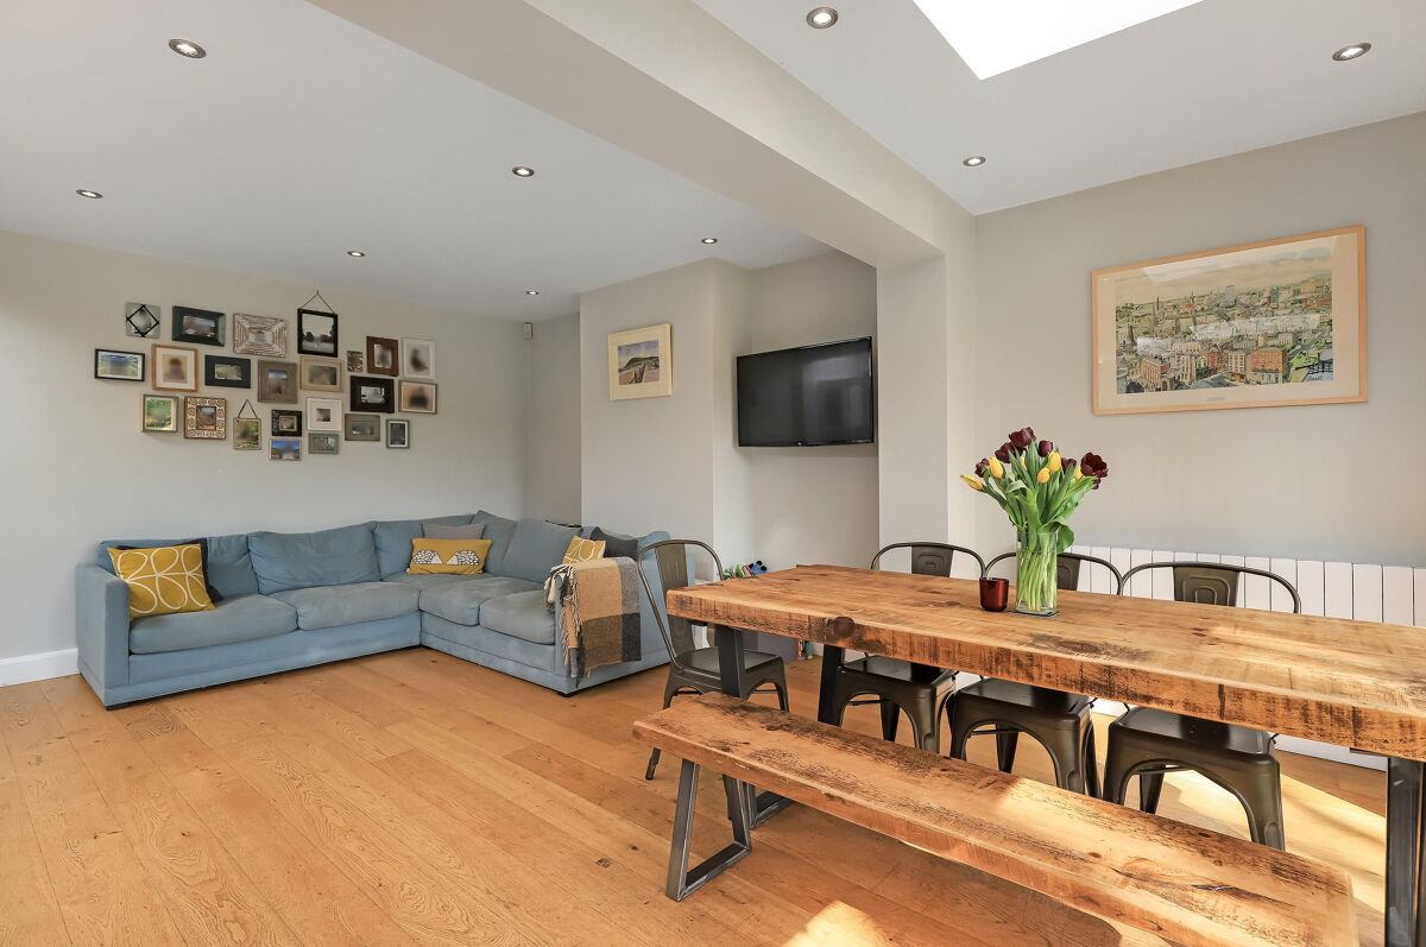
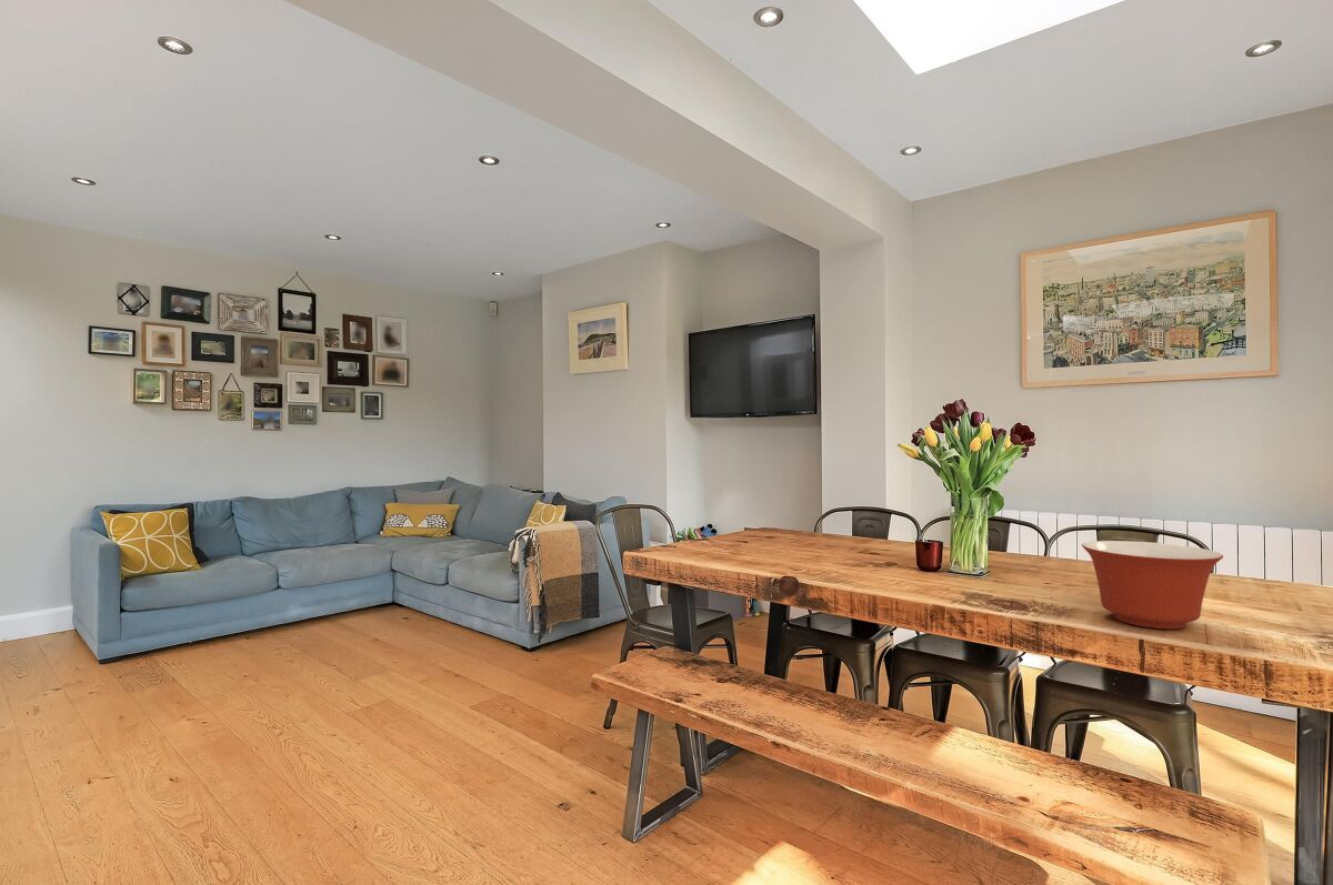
+ mixing bowl (1149, 584)
